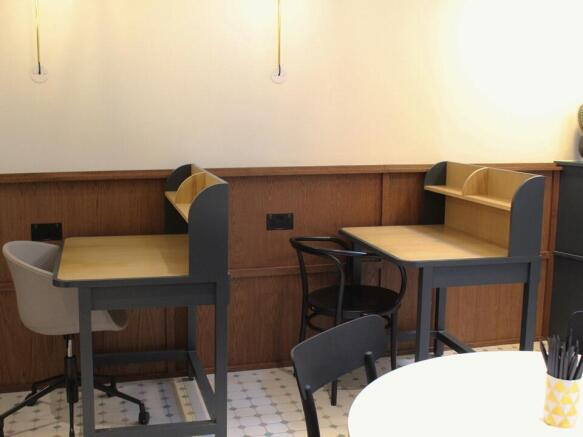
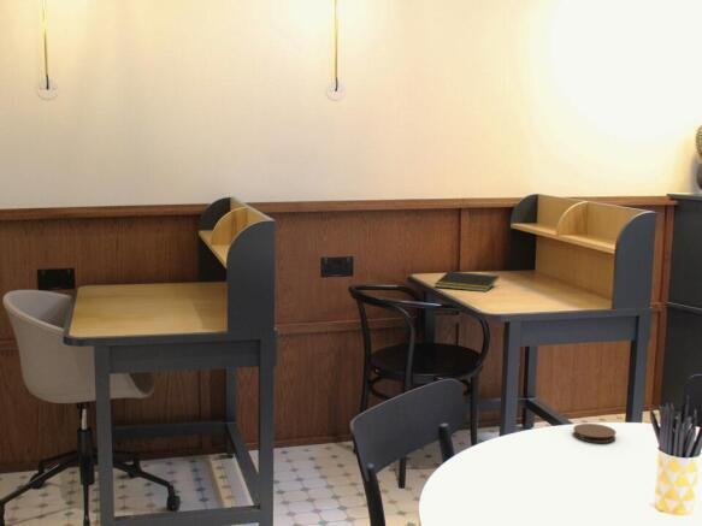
+ coaster (594, 432)
+ notepad (466, 280)
